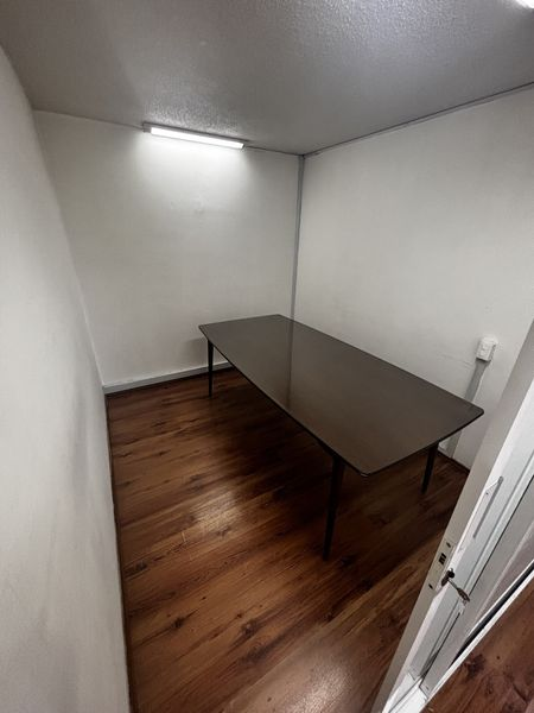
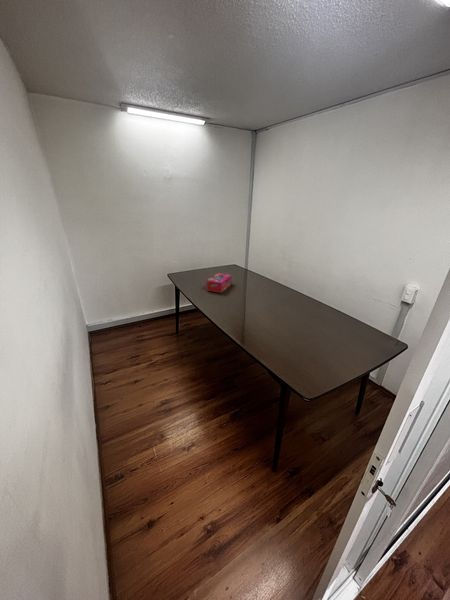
+ tissue box (219, 282)
